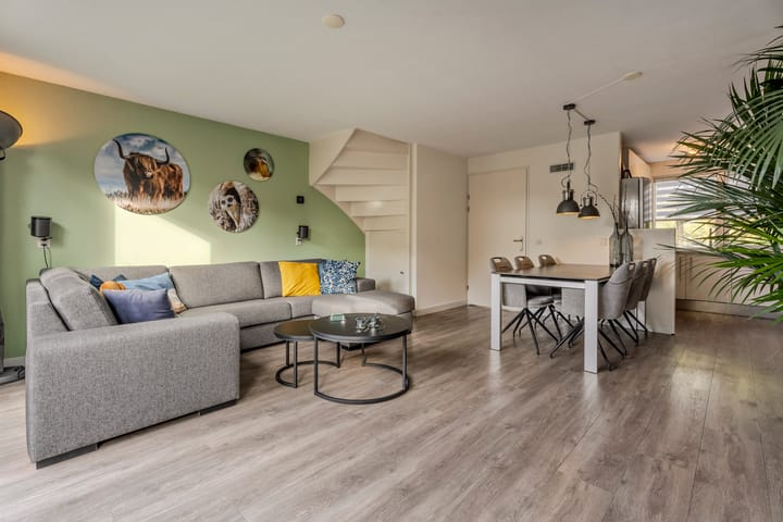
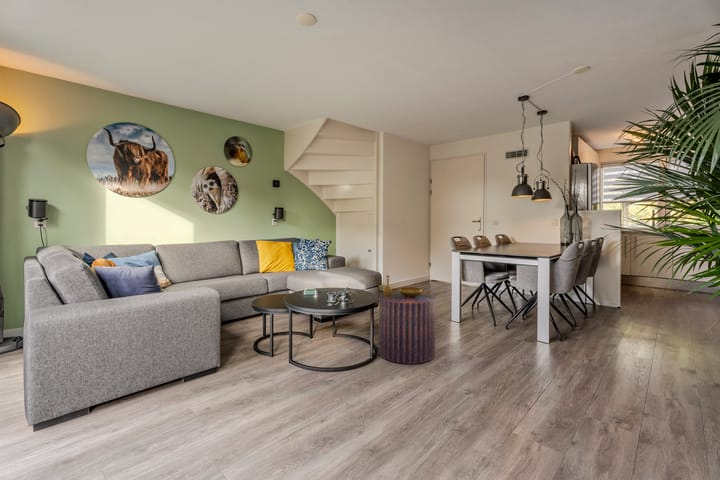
+ pouf (406, 325)
+ decorative bowl (404, 287)
